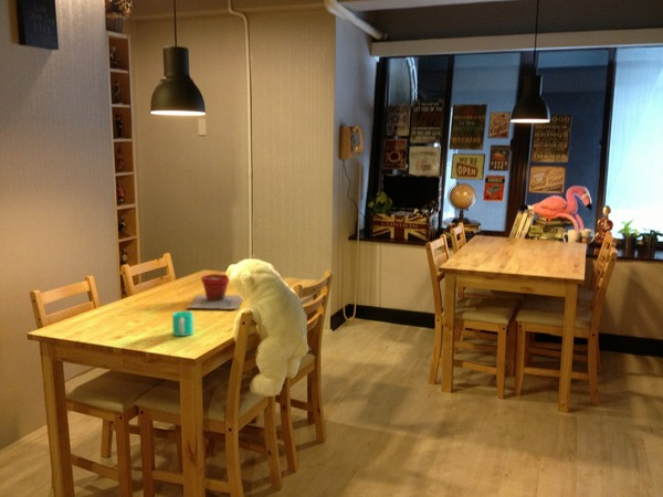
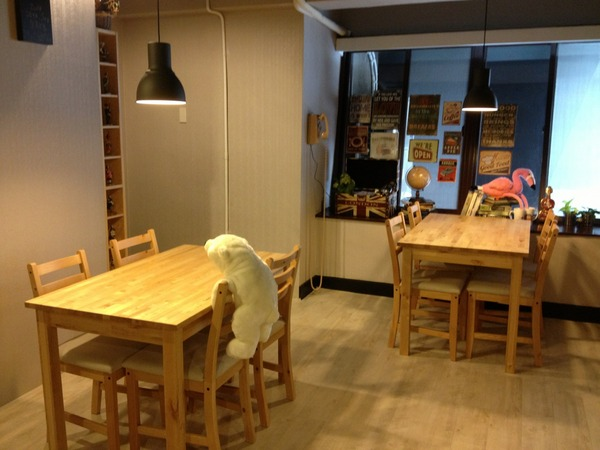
- plant pot (217, 289)
- cup (182, 324)
